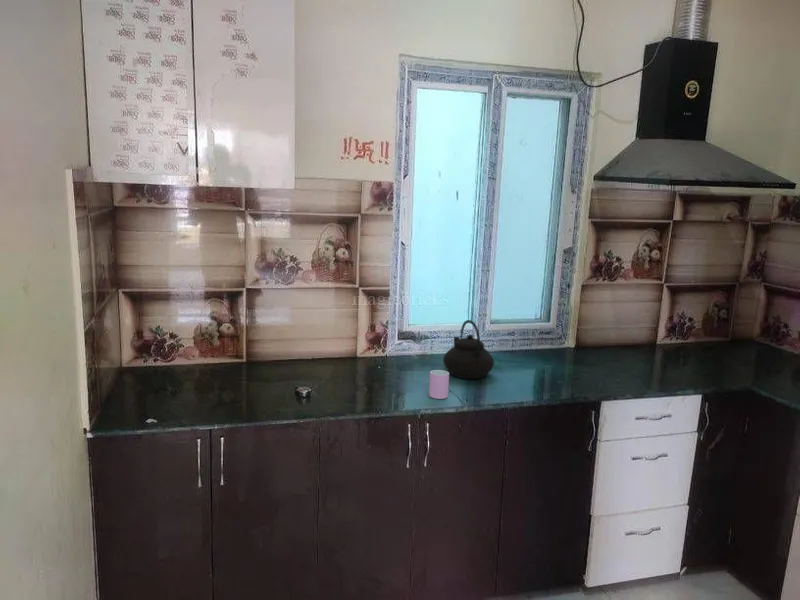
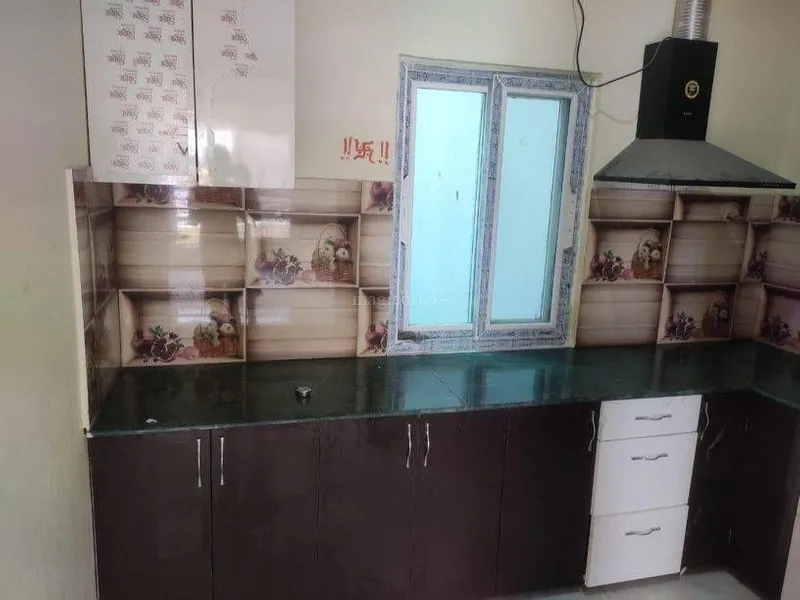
- teapot (467, 346)
- cup (437, 383)
